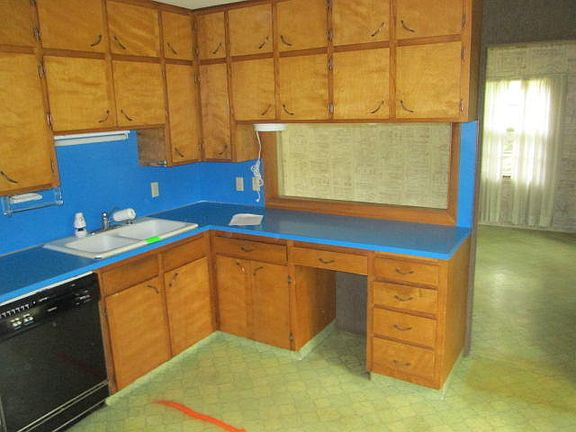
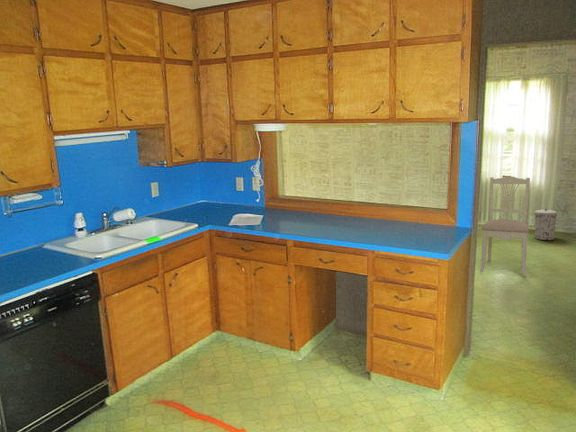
+ trash can (545, 223)
+ dining chair (506, 223)
